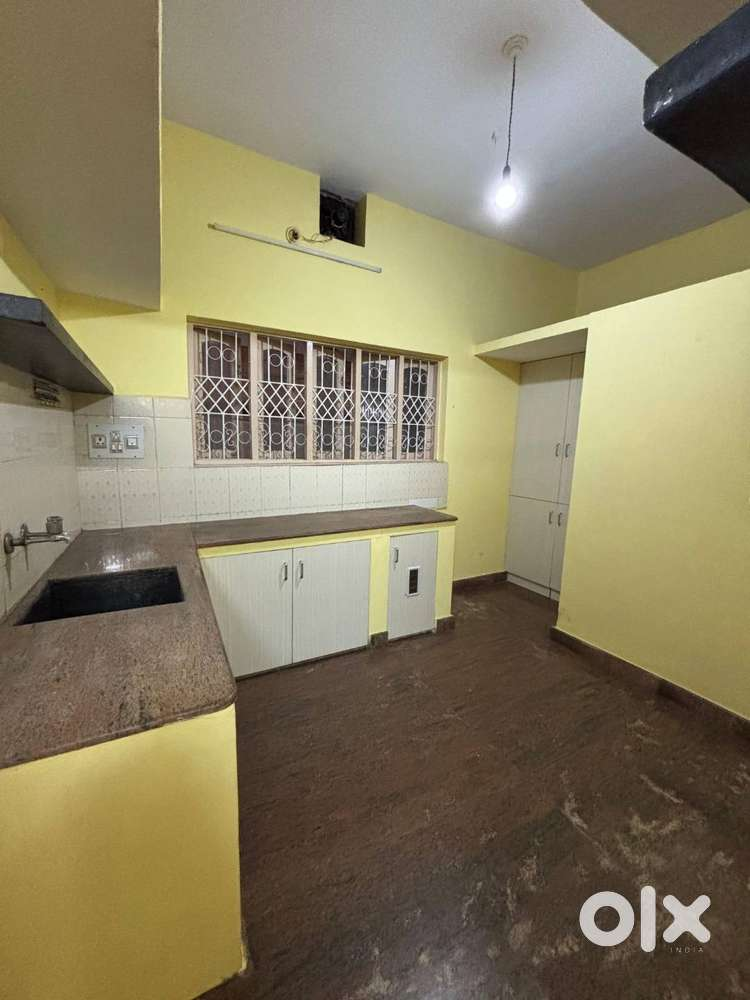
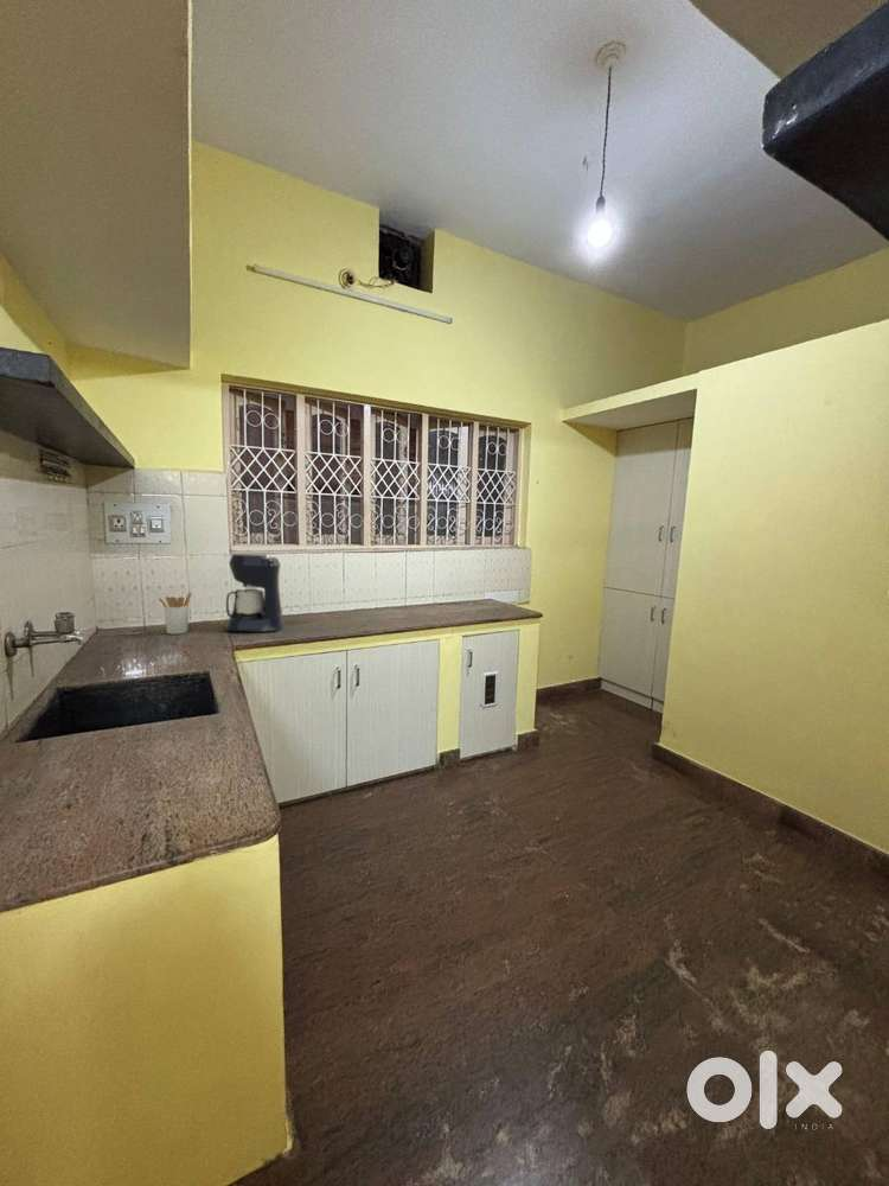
+ utensil holder (175, 612)
+ coffee maker (256, 591)
